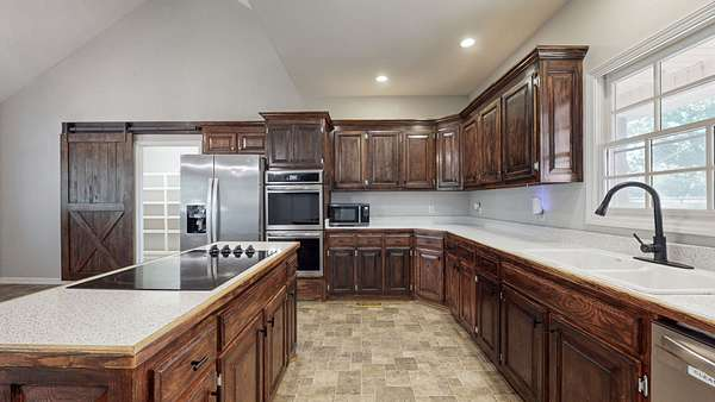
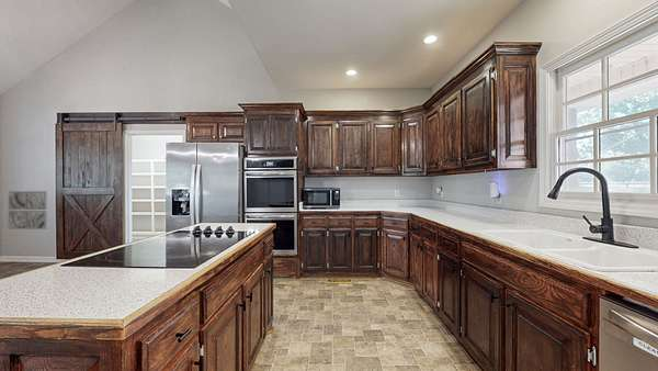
+ wall art (27, 211)
